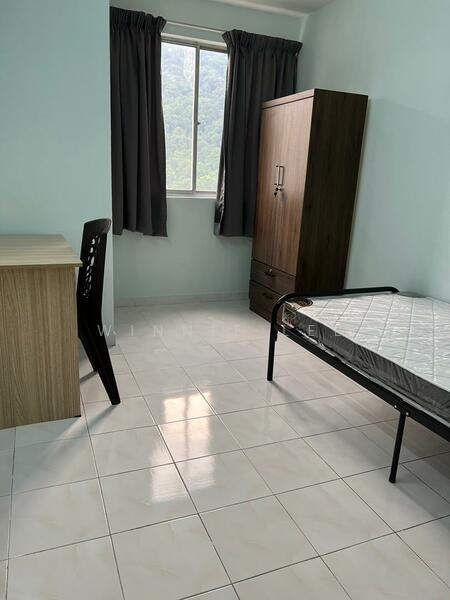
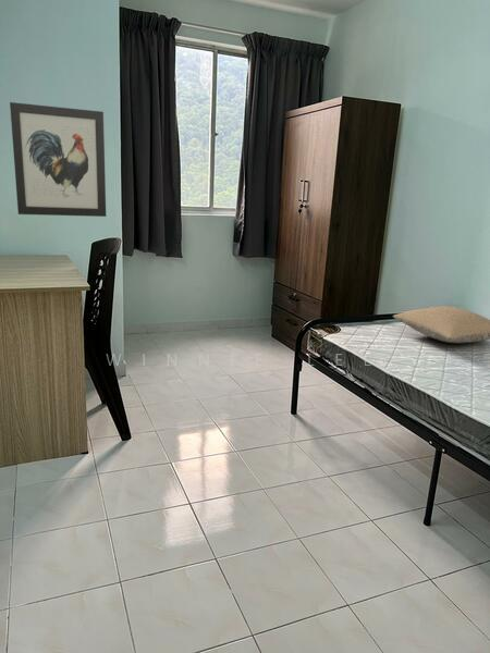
+ pillow (448, 323)
+ wall art (60, 162)
